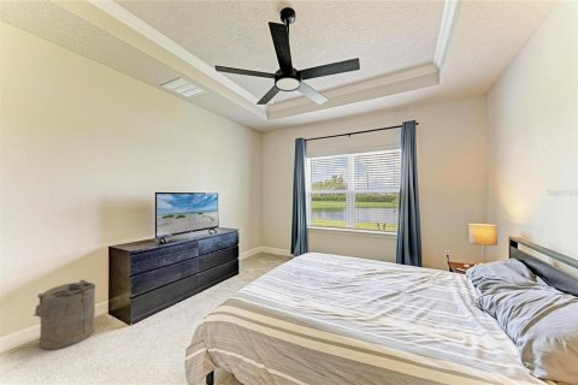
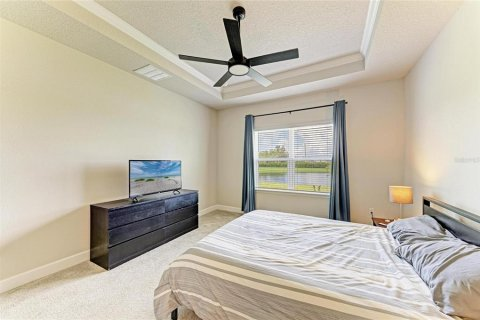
- laundry hamper (66, 310)
